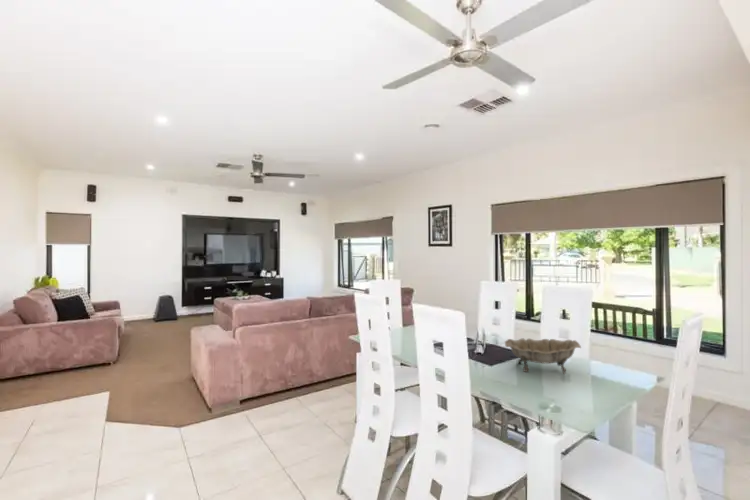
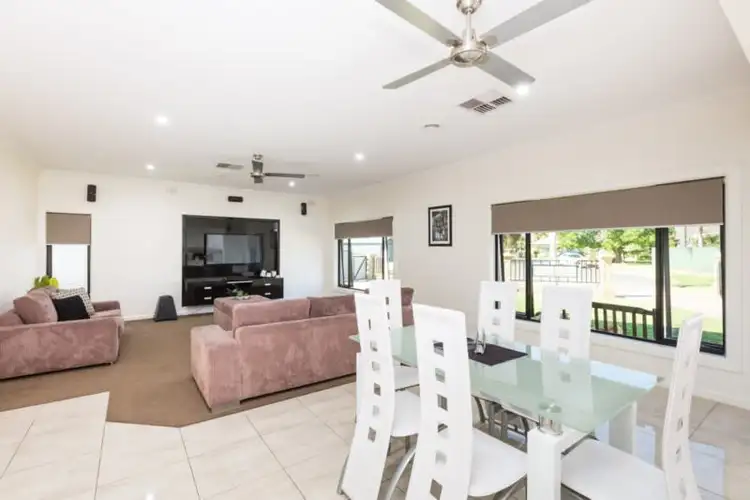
- decorative bowl (541, 354)
